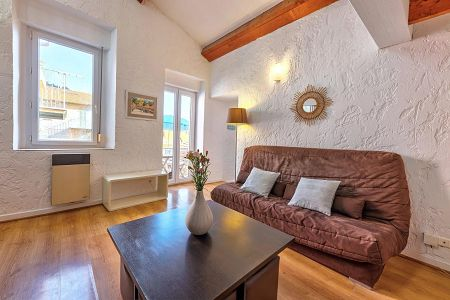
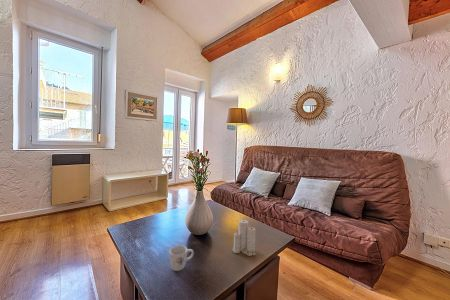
+ mug (181, 257)
+ candle (244, 235)
